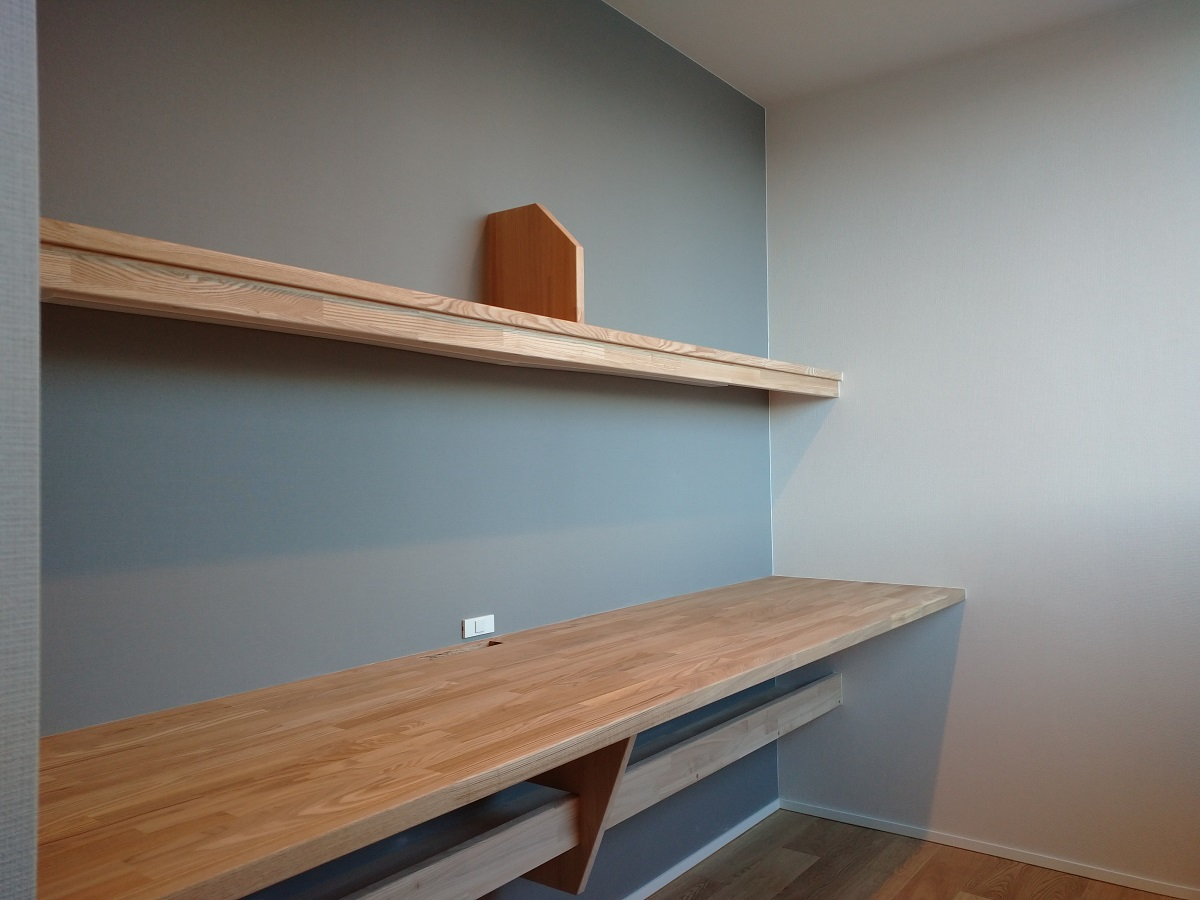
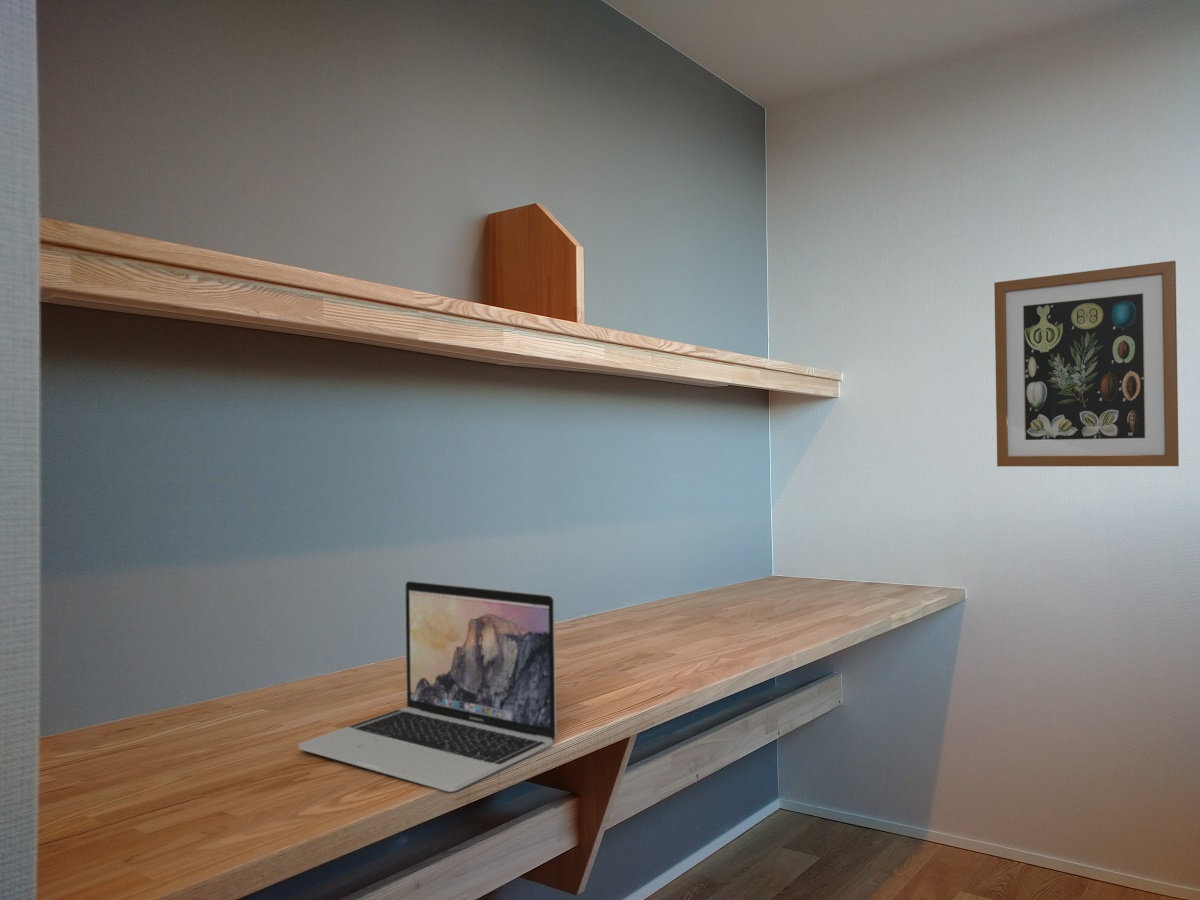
+ wall art (1081, 369)
+ laptop (426, 673)
